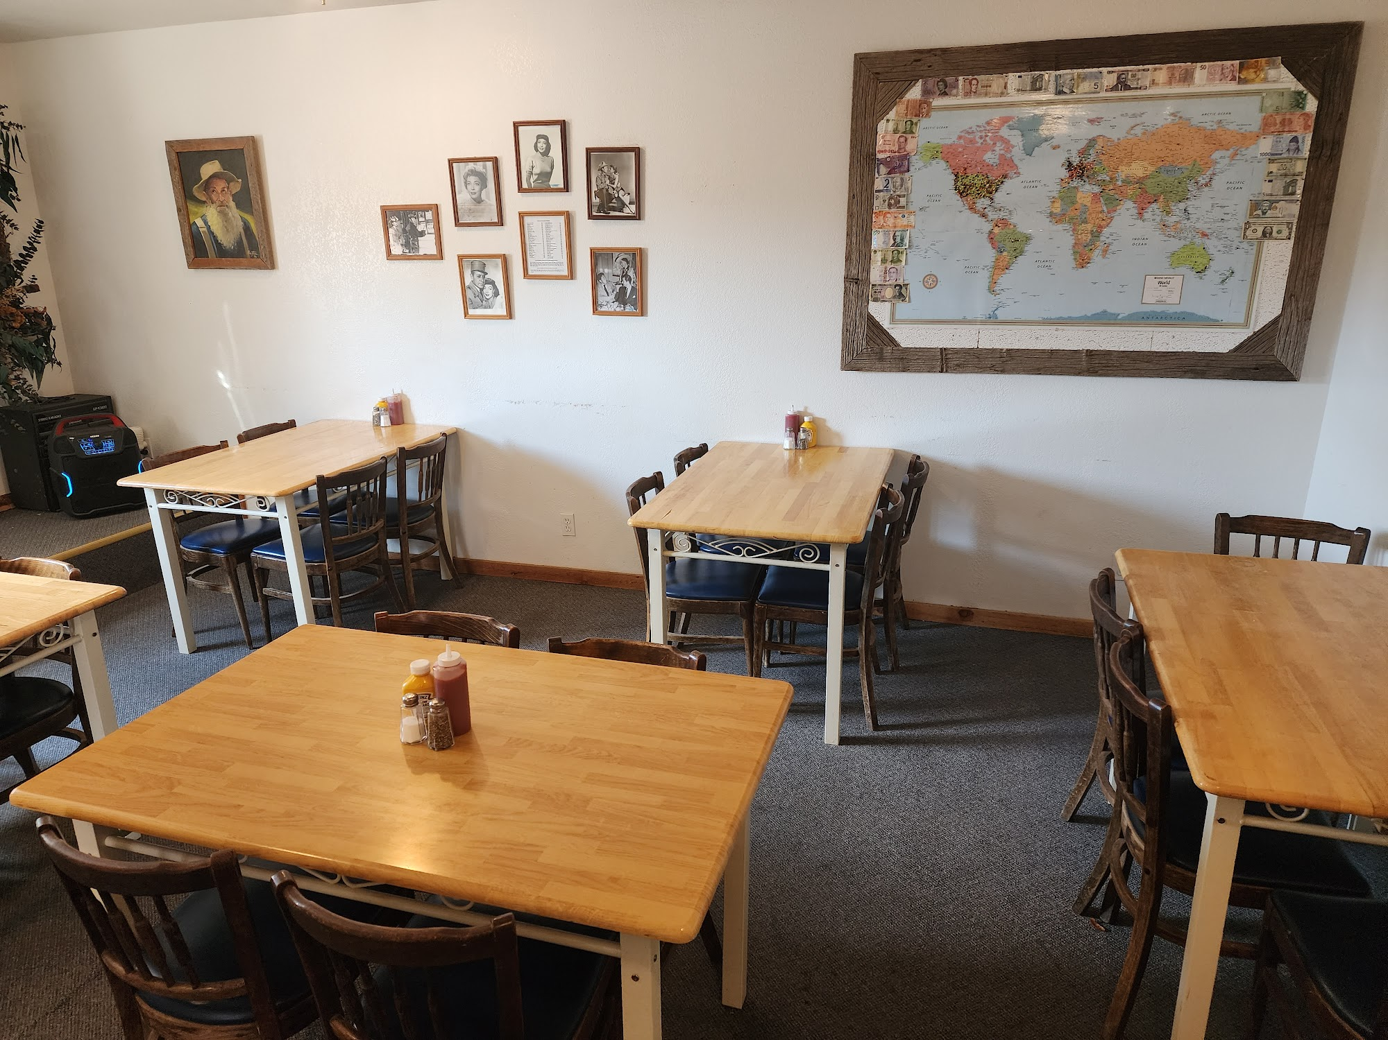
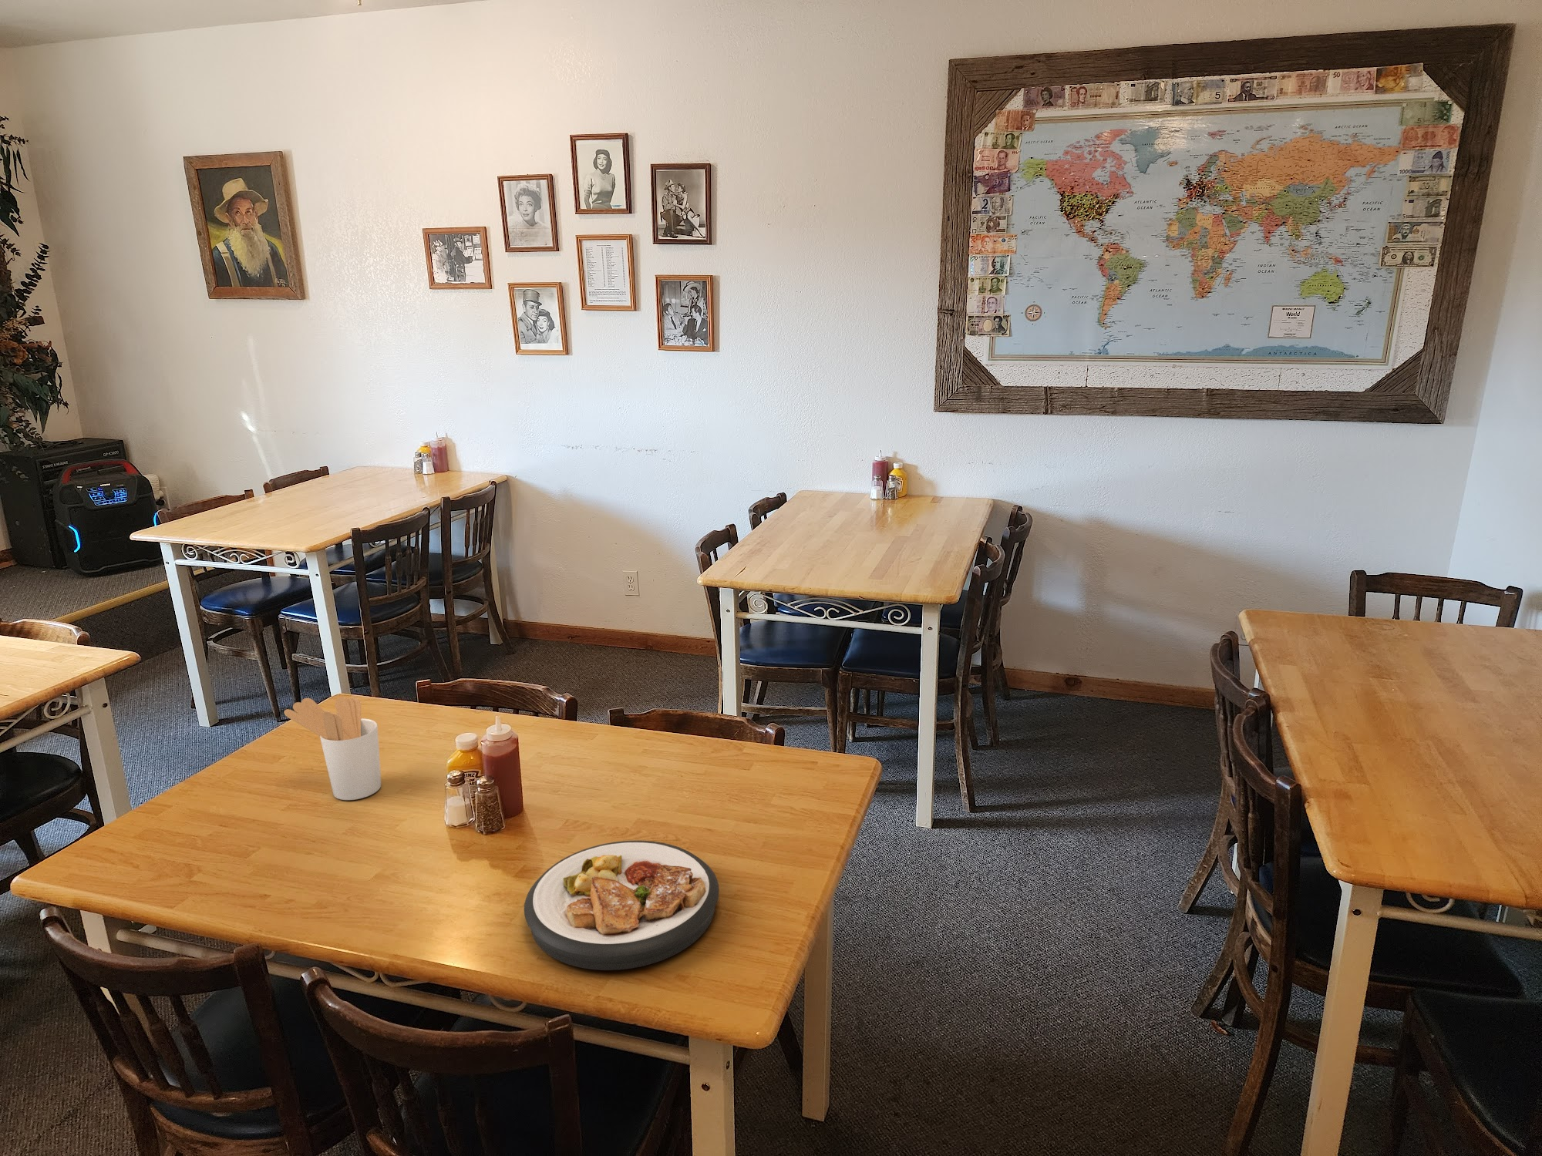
+ plate (622, 891)
+ utensil holder (336, 746)
